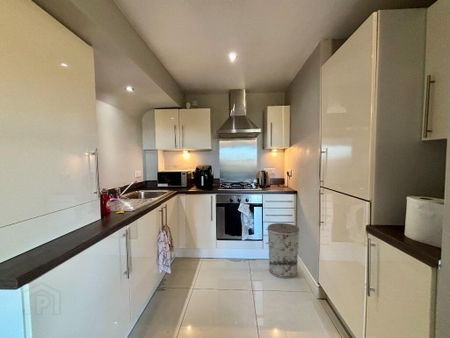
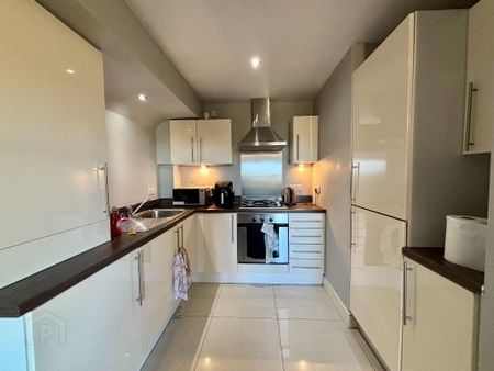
- trash can (283, 248)
